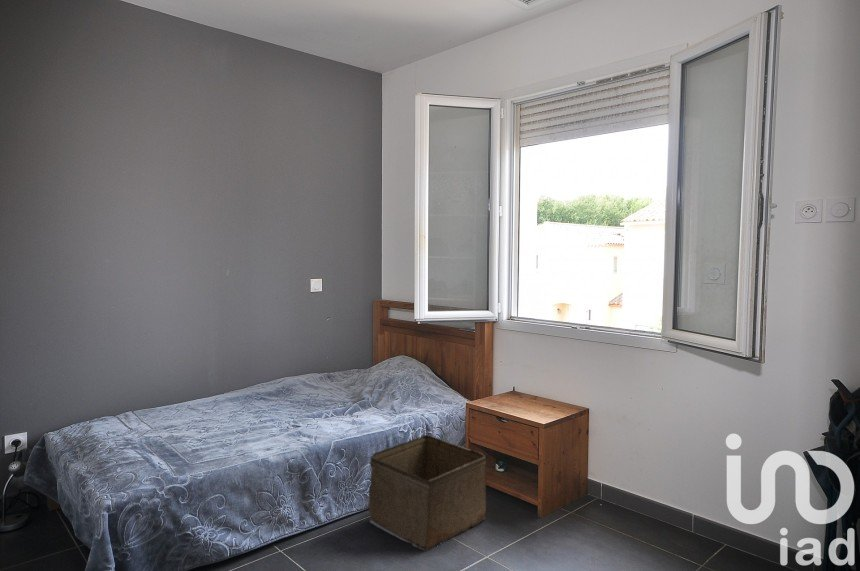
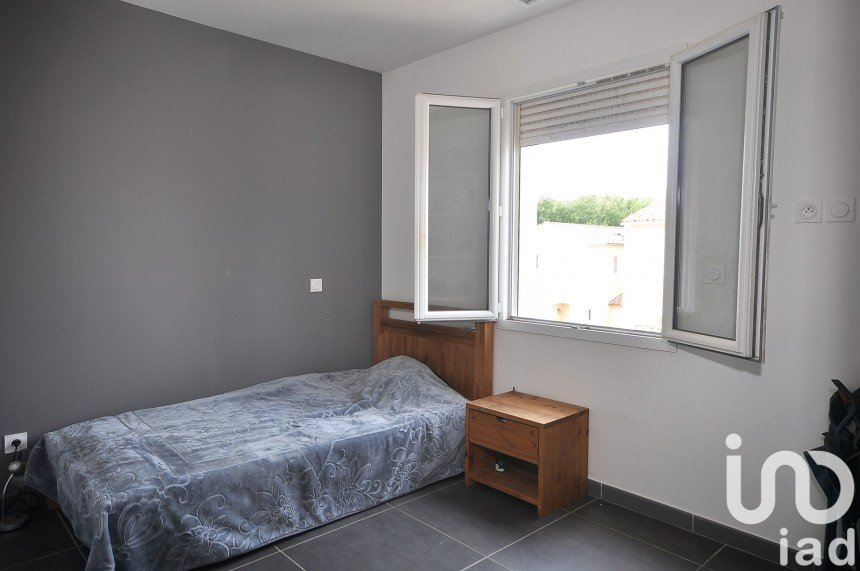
- storage bin (427, 486)
